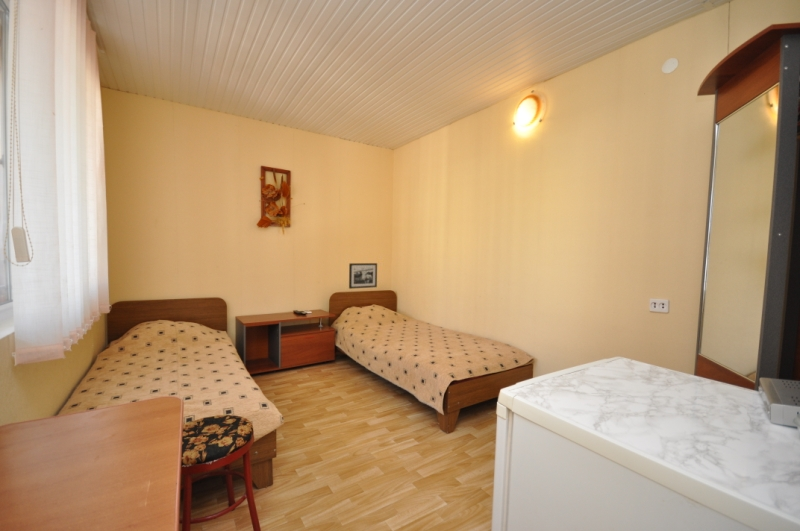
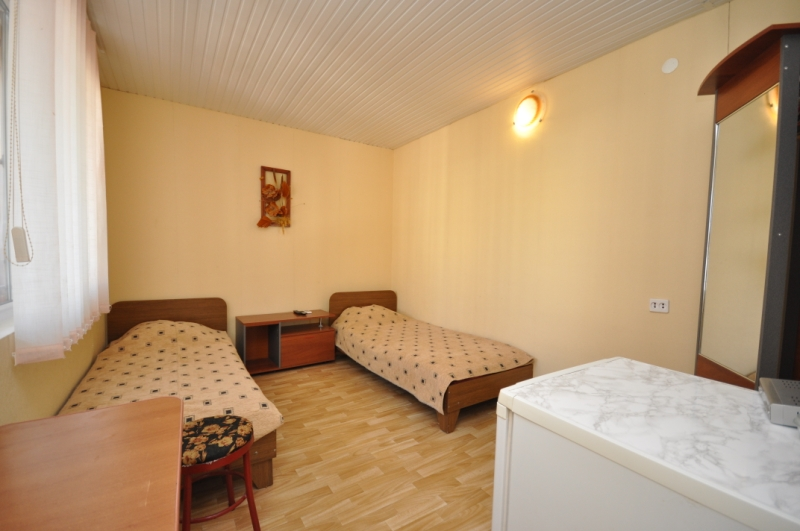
- picture frame (363, 275)
